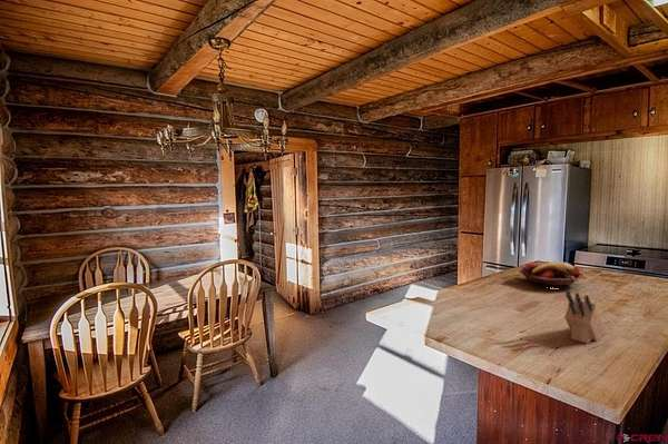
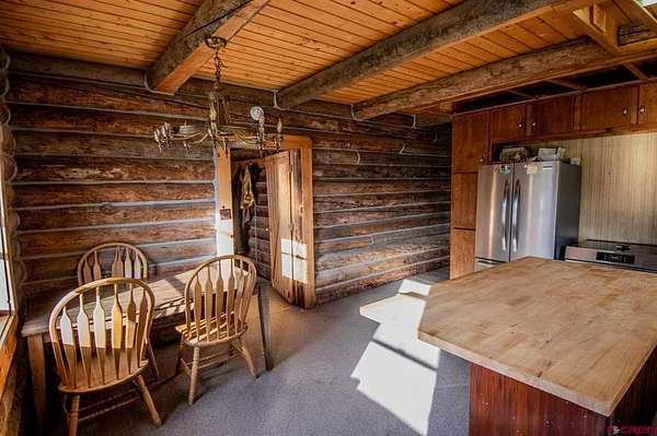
- knife block (584, 313)
- fruit basket (551, 272)
